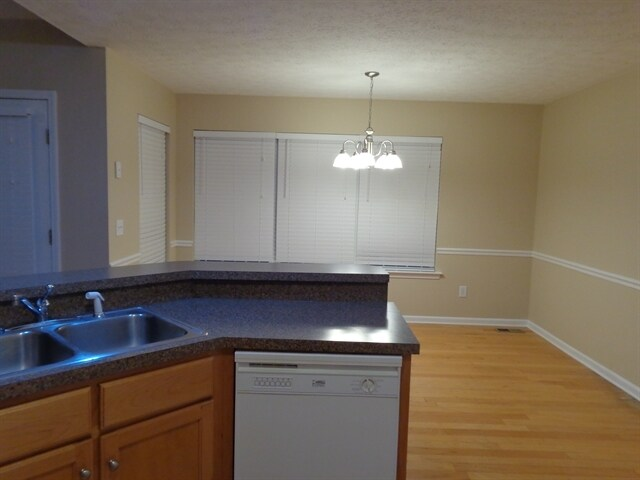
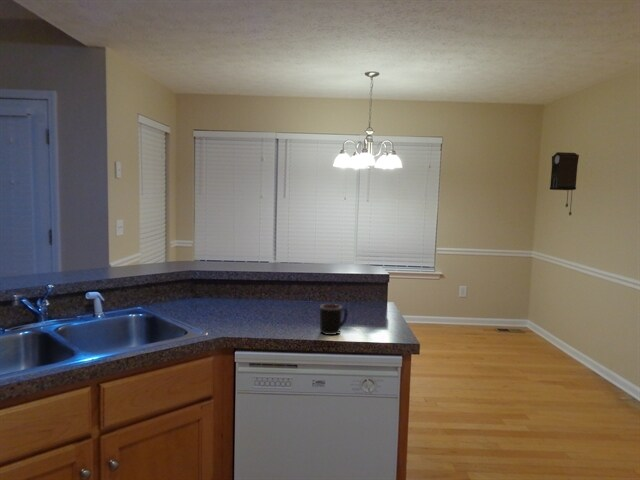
+ mug (333, 319)
+ pendulum clock (563, 184)
